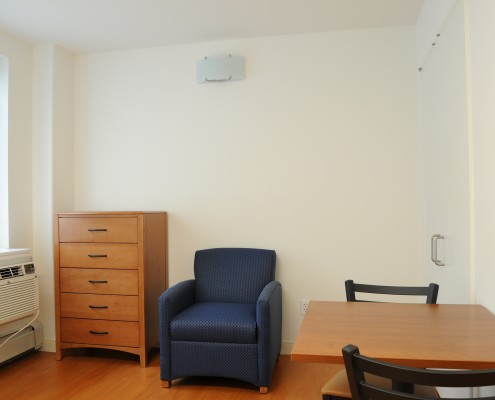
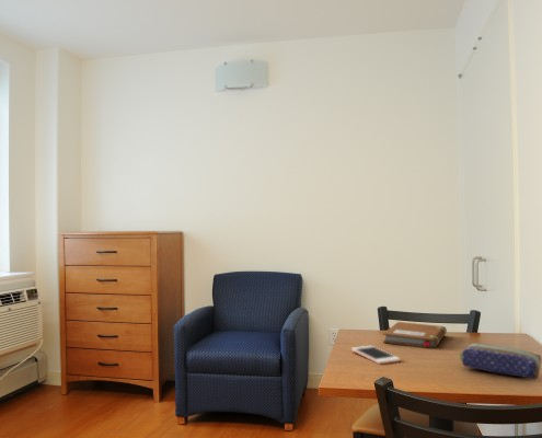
+ cell phone (374, 354)
+ pencil case (499, 359)
+ notebook (415, 334)
